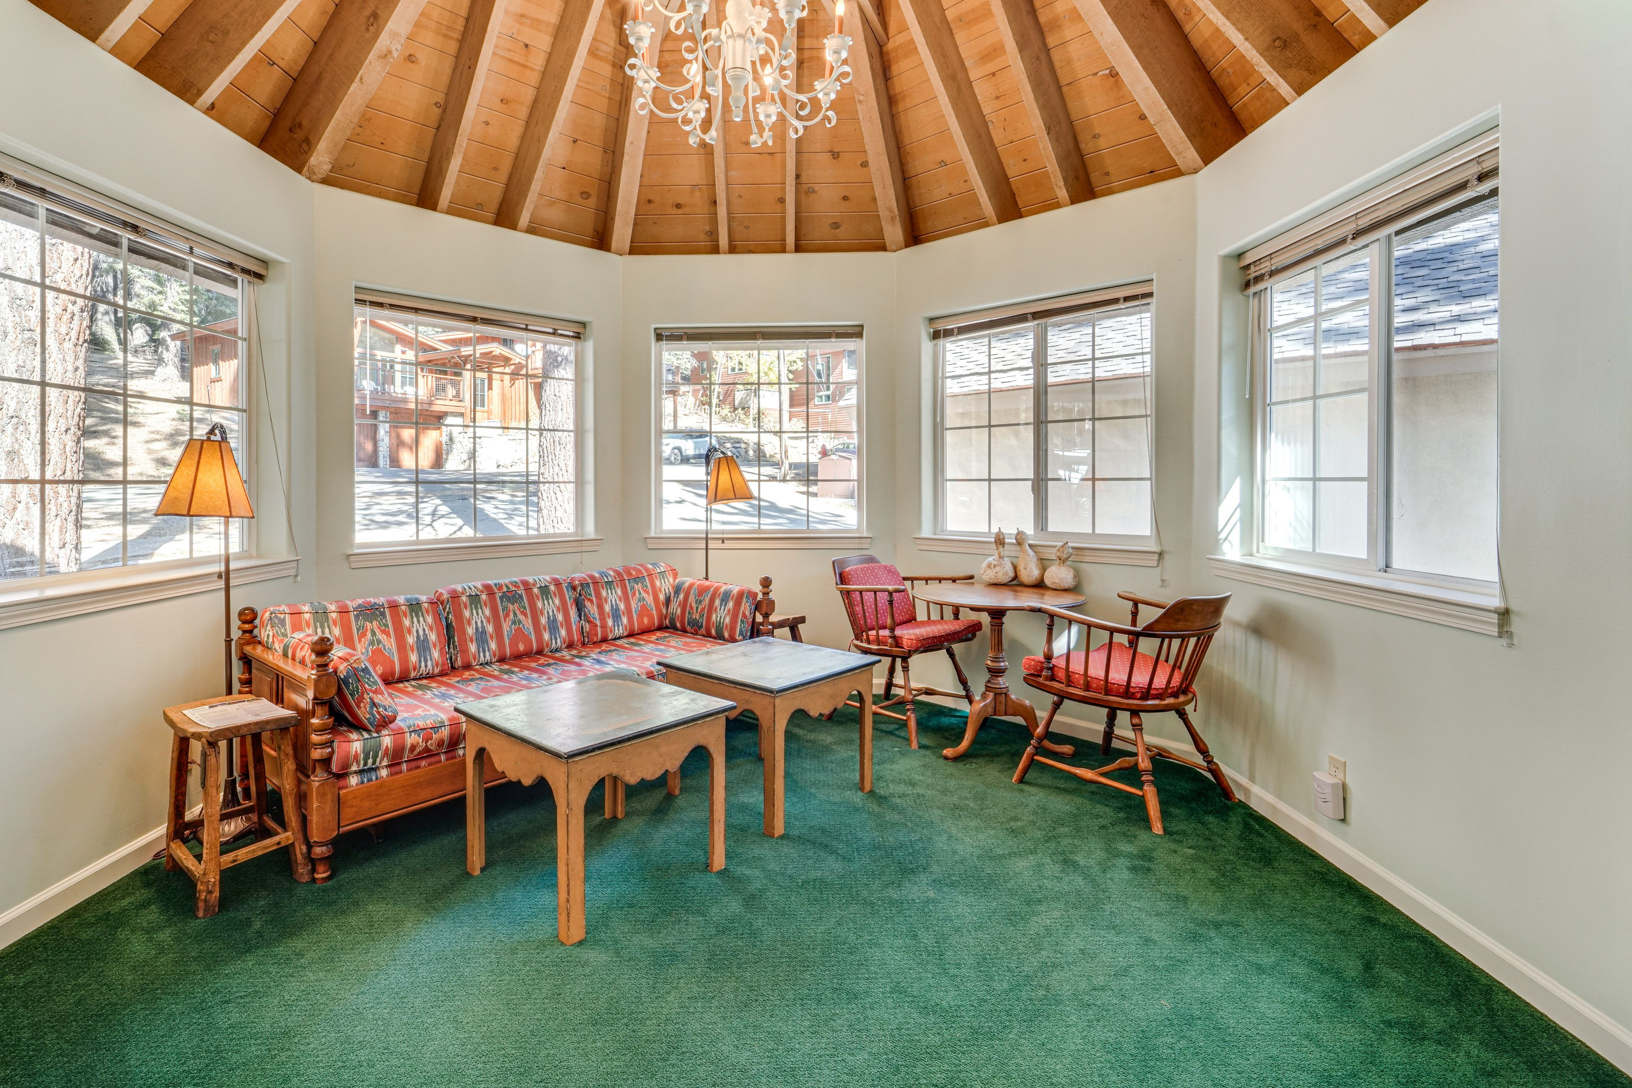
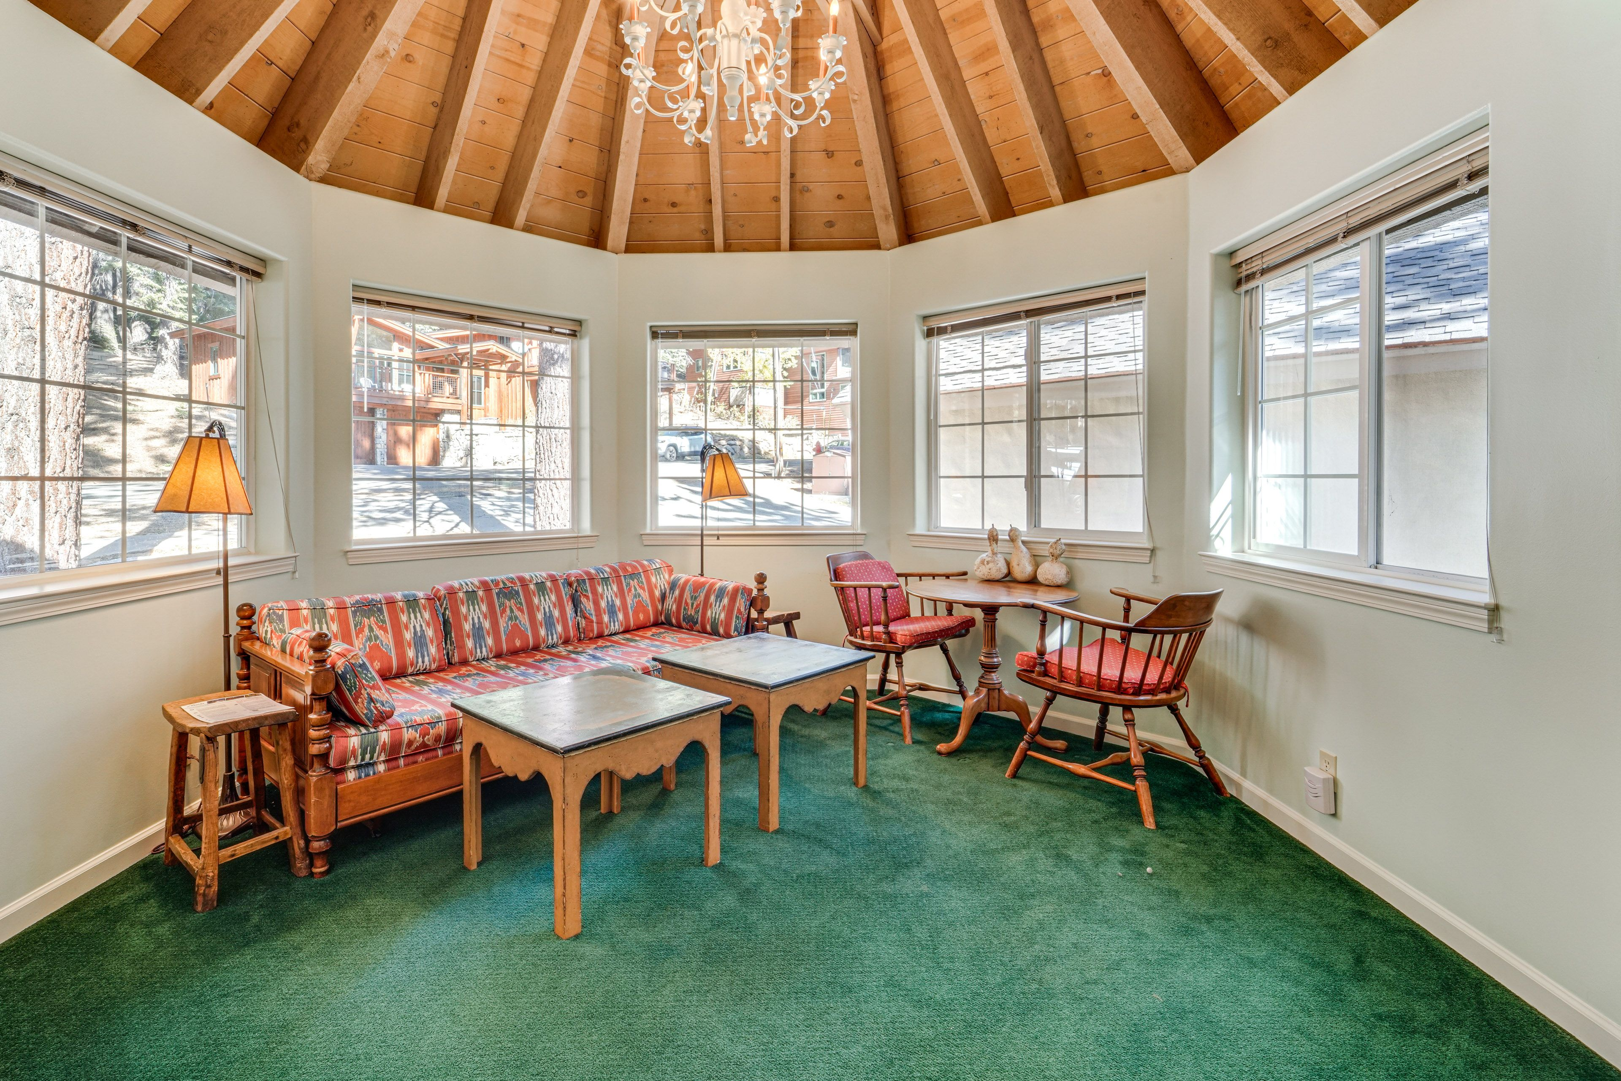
+ ball (1147, 870)
